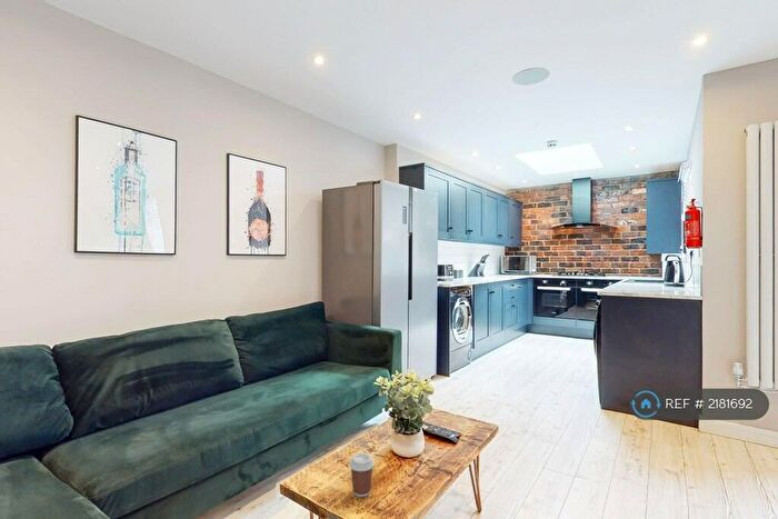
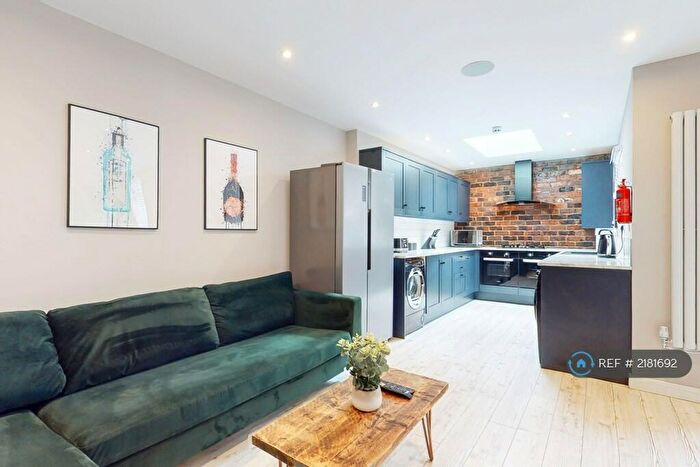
- coffee cup (361, 473)
